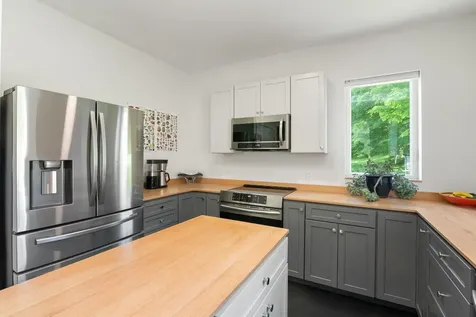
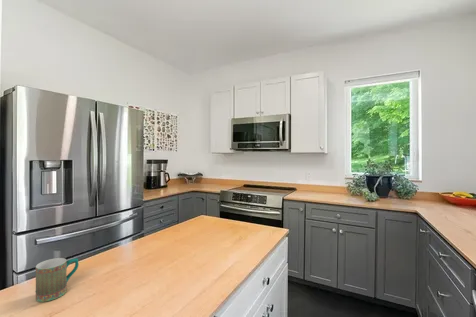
+ mug (58, 276)
